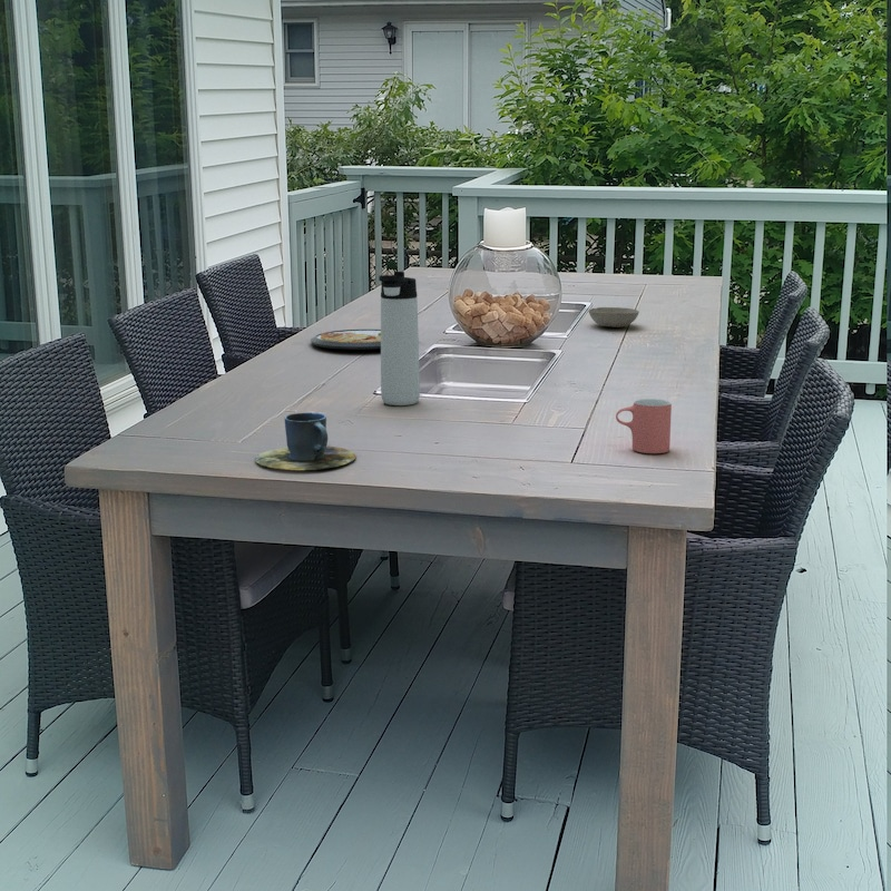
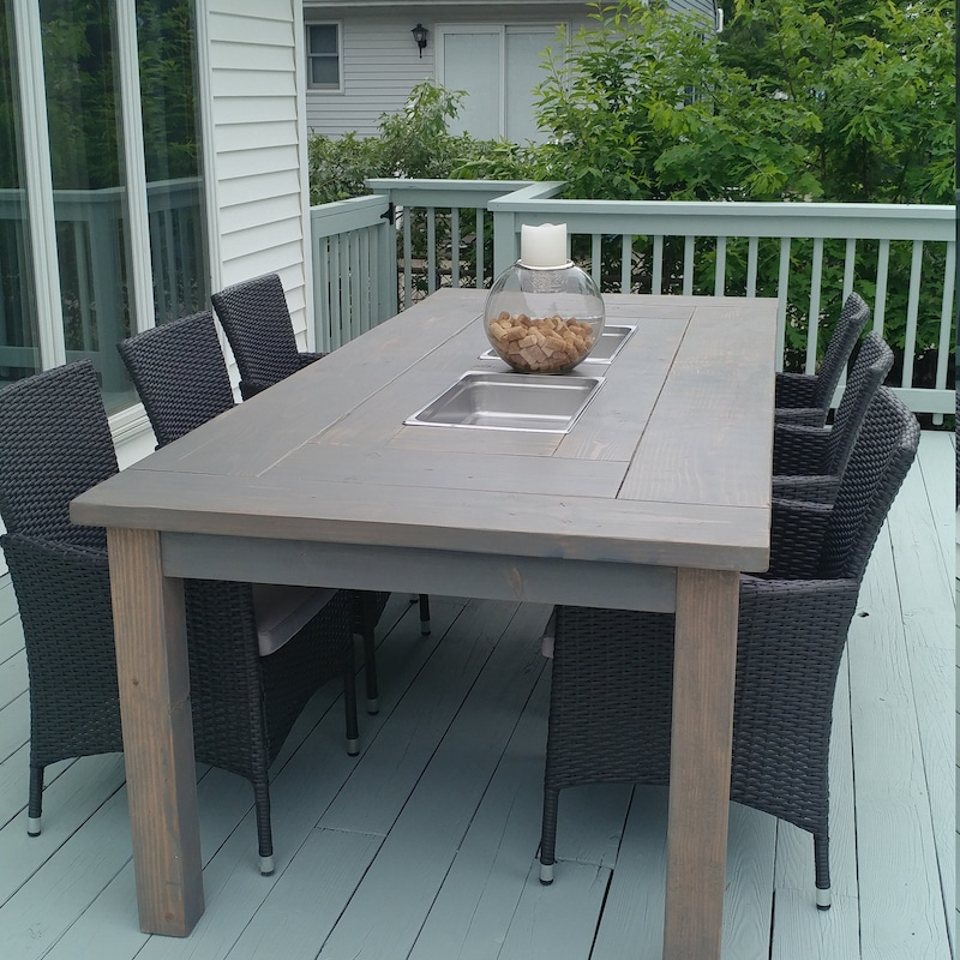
- thermos bottle (396, 339)
- cup (643, 424)
- cup (304, 437)
- bowl (613, 317)
- dish (362, 336)
